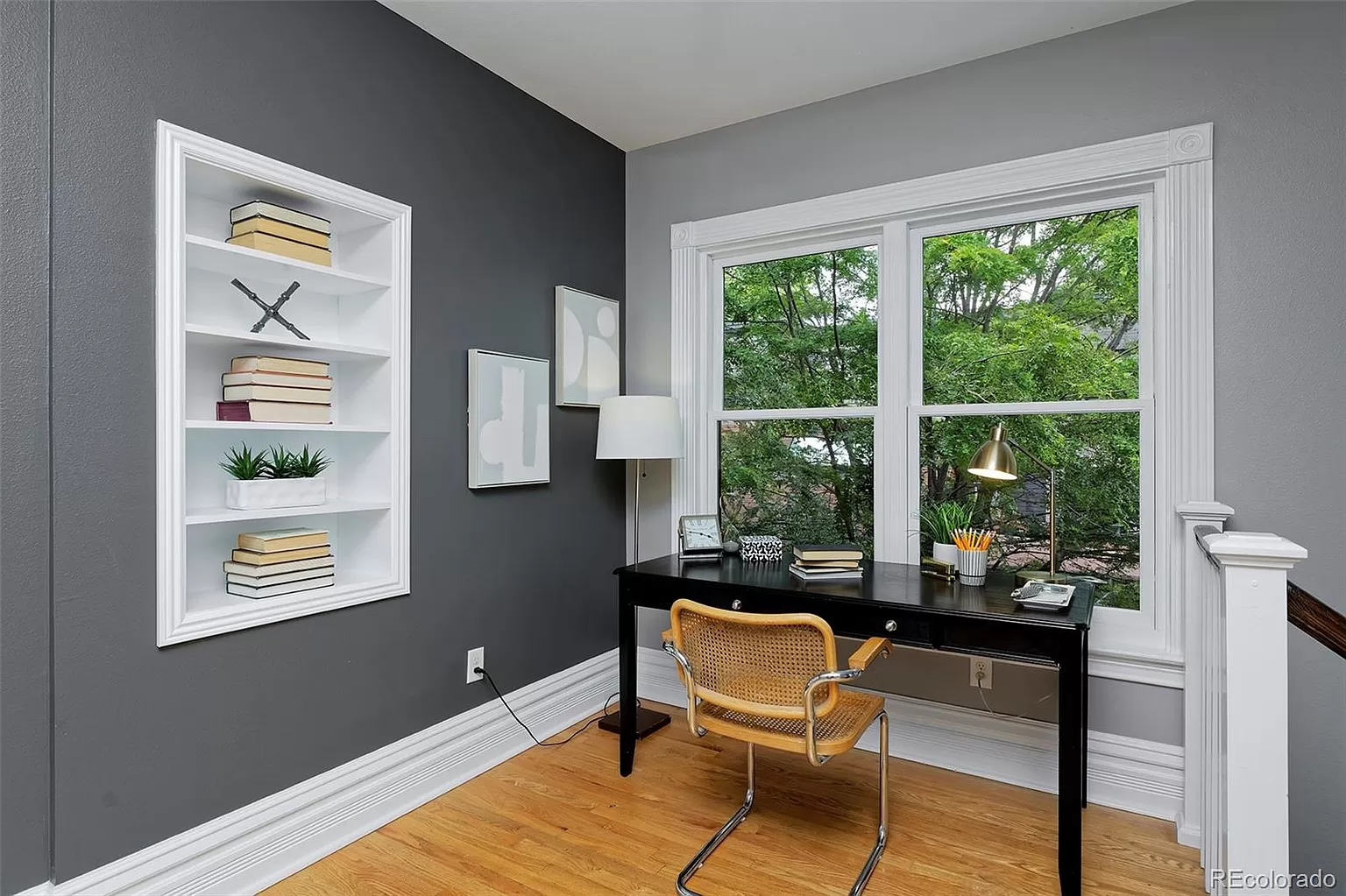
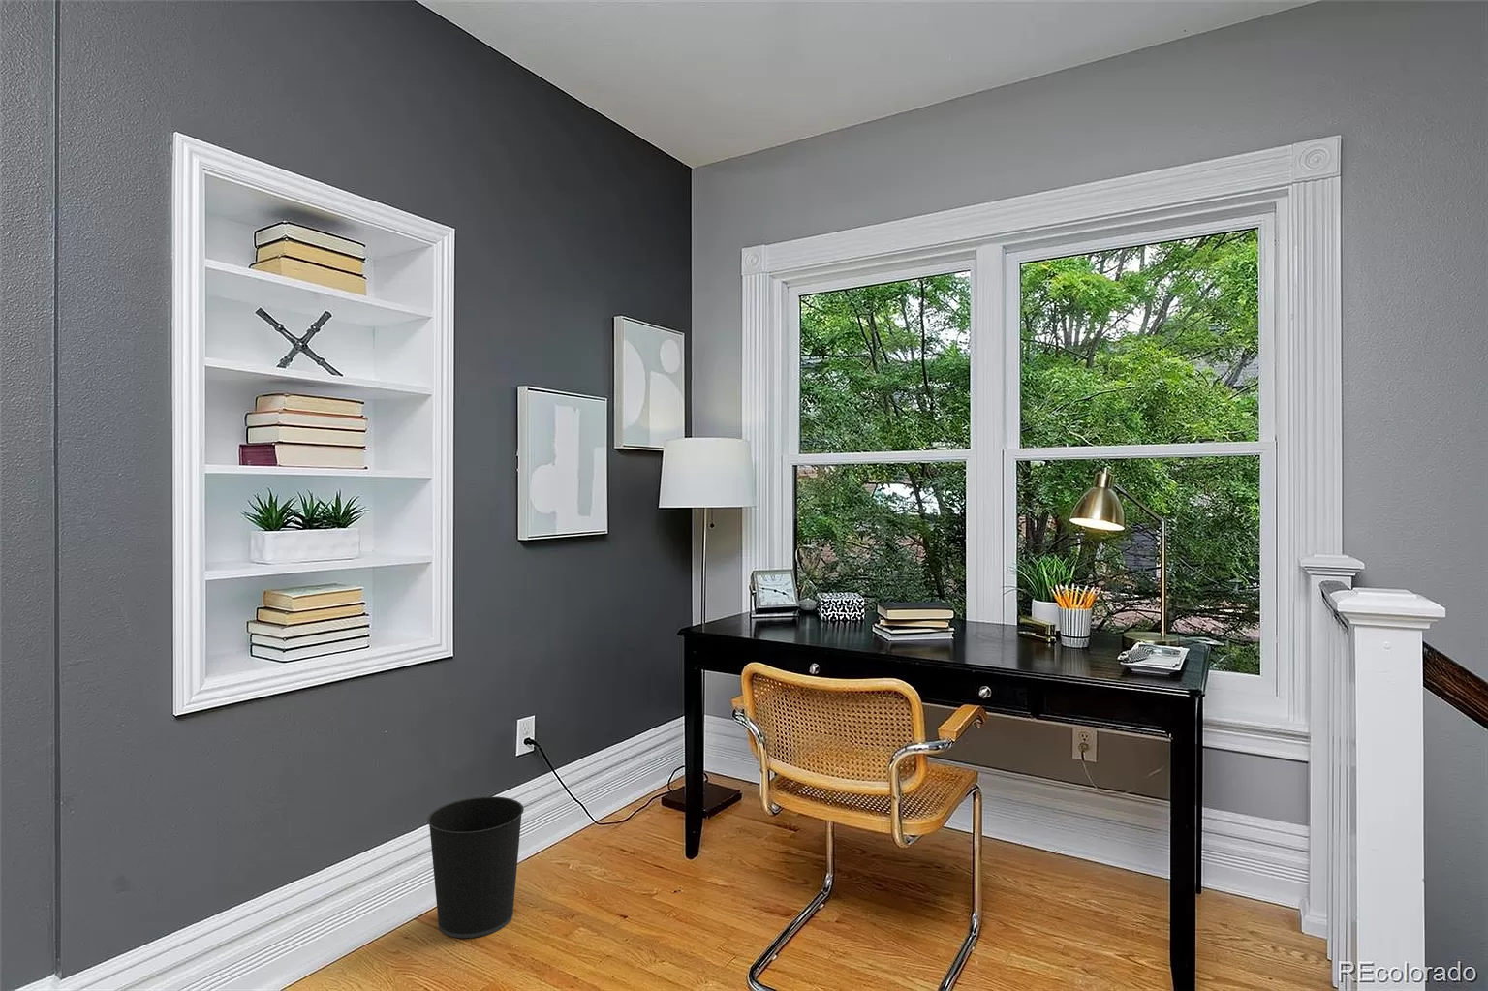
+ wastebasket (475, 866)
